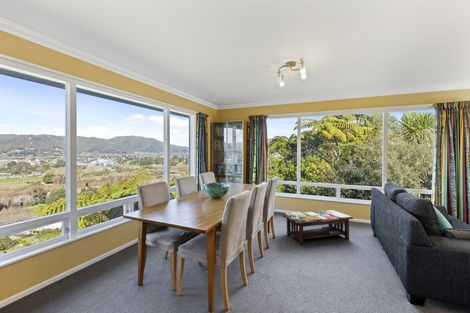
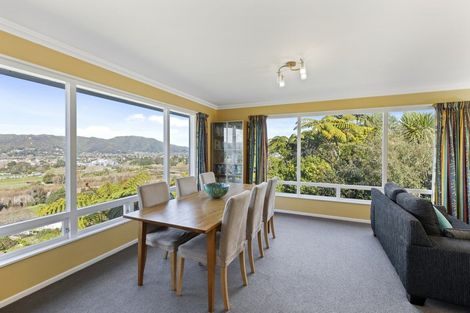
- coffee table (315, 224)
